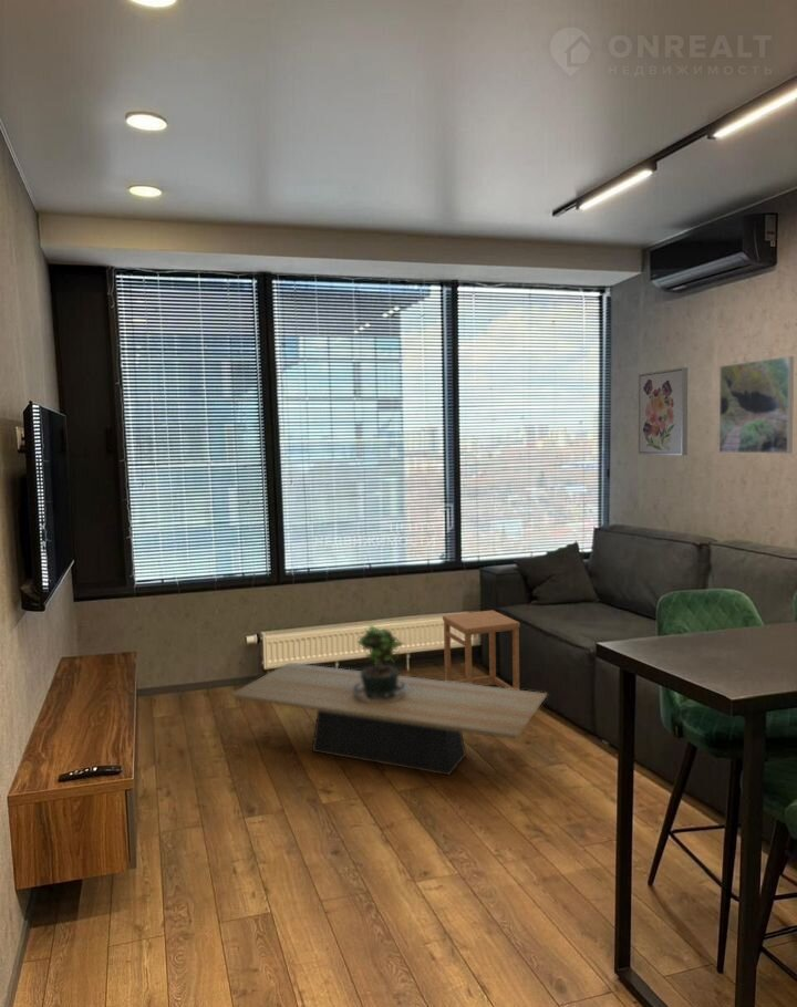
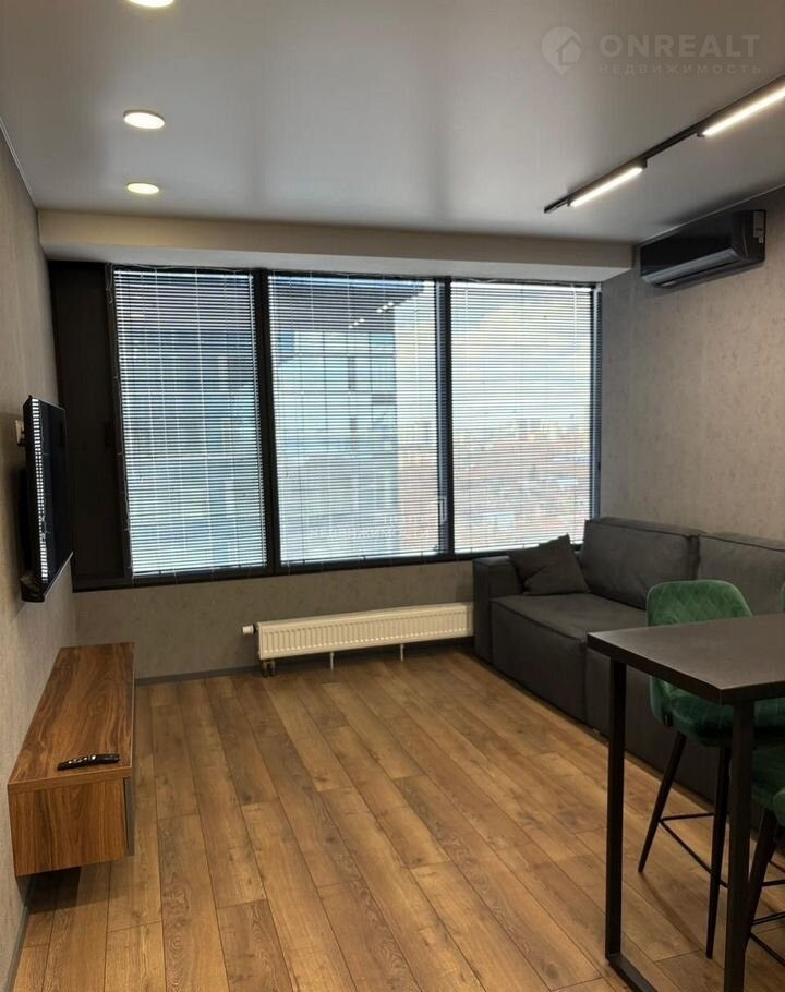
- potted plant (382, 658)
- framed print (754, 407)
- wall art (661, 413)
- coffee table (386, 723)
- side table (489, 657)
